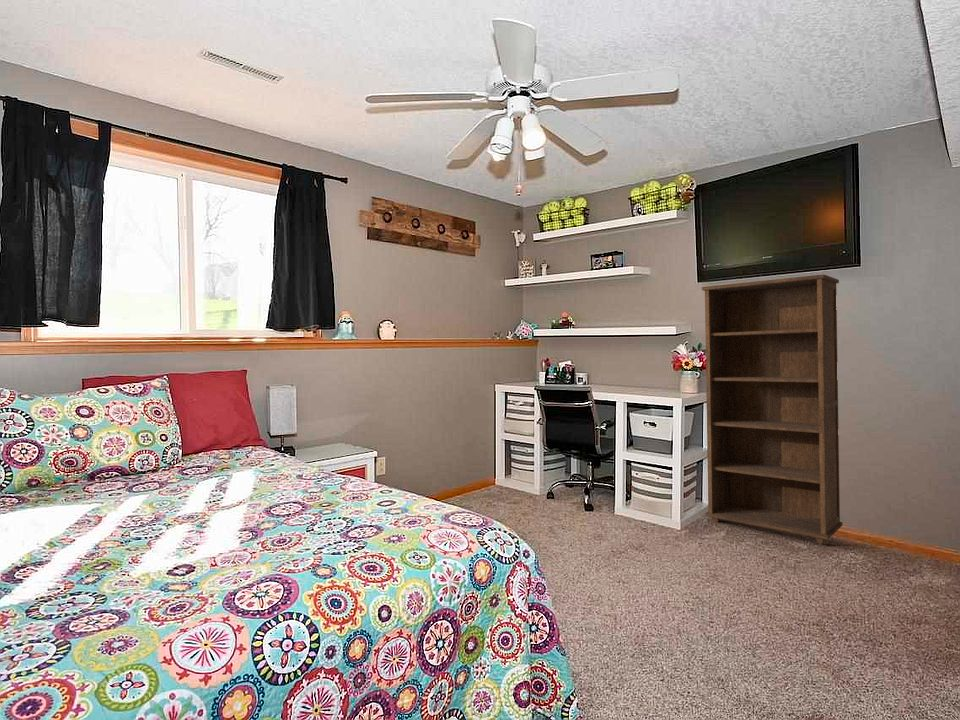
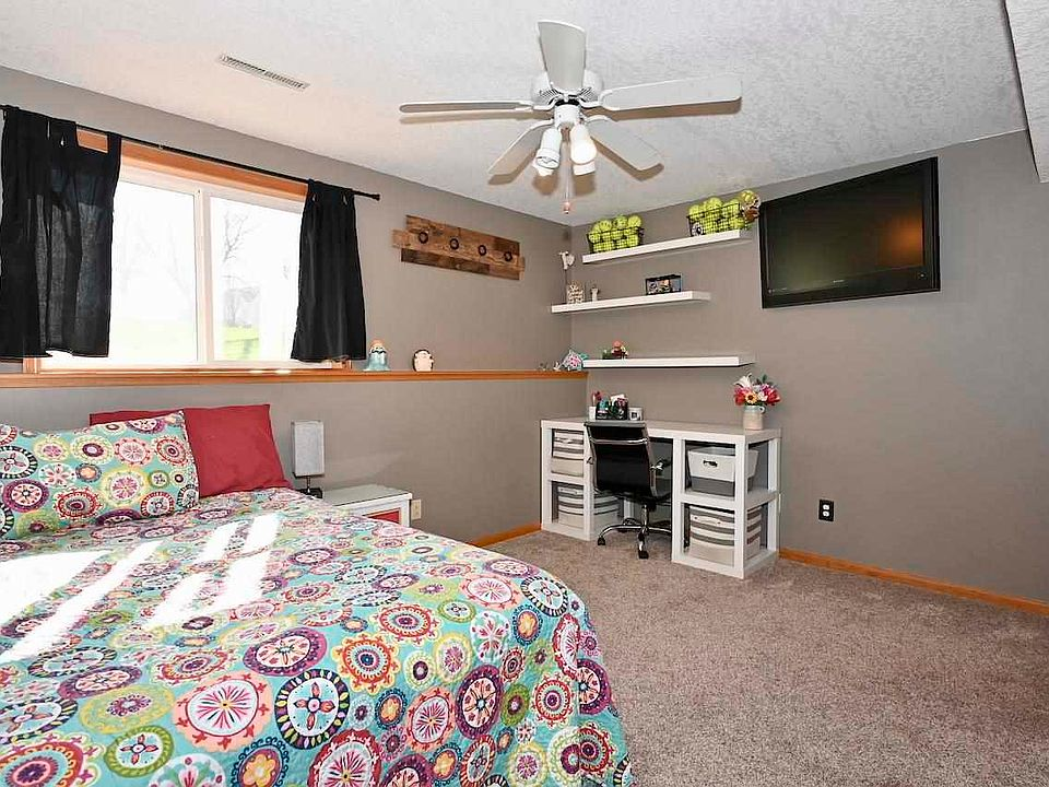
- bookcase (769, 405)
